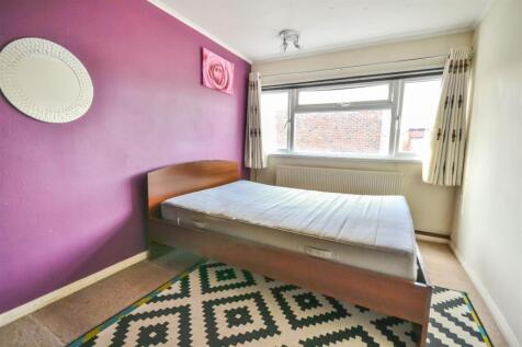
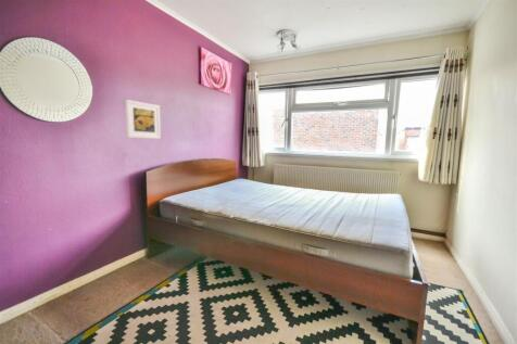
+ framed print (143, 120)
